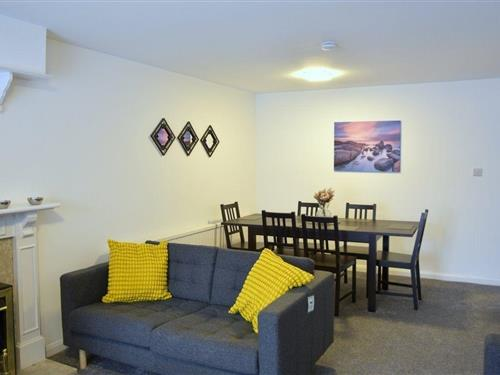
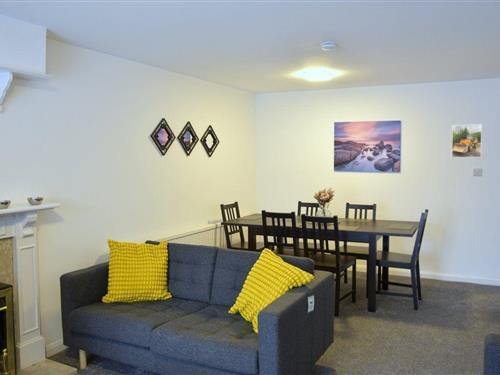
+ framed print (466, 141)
